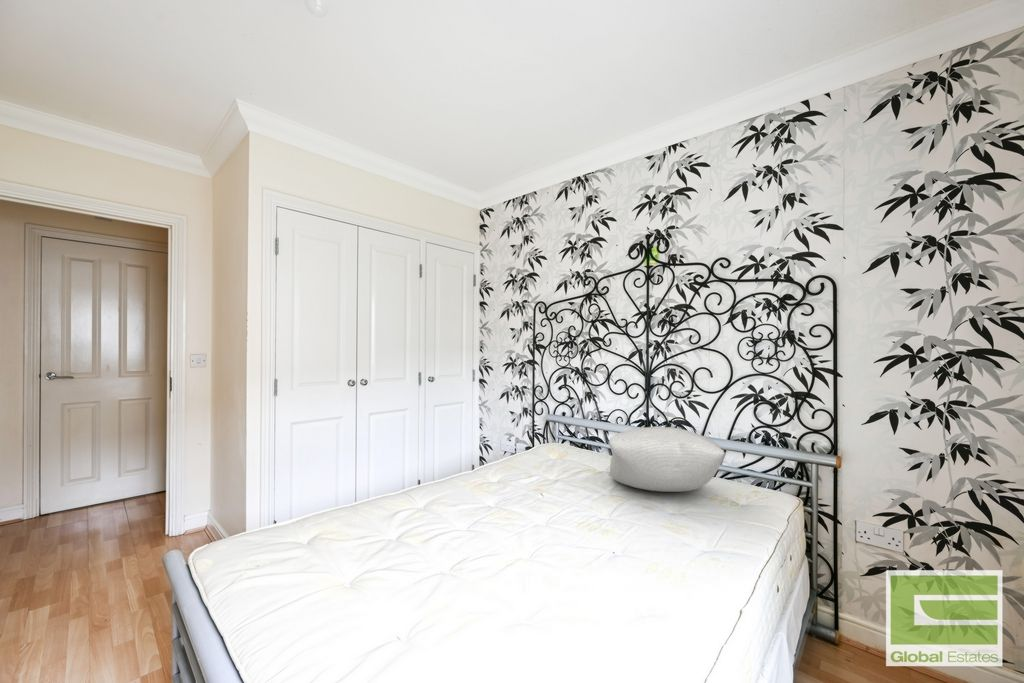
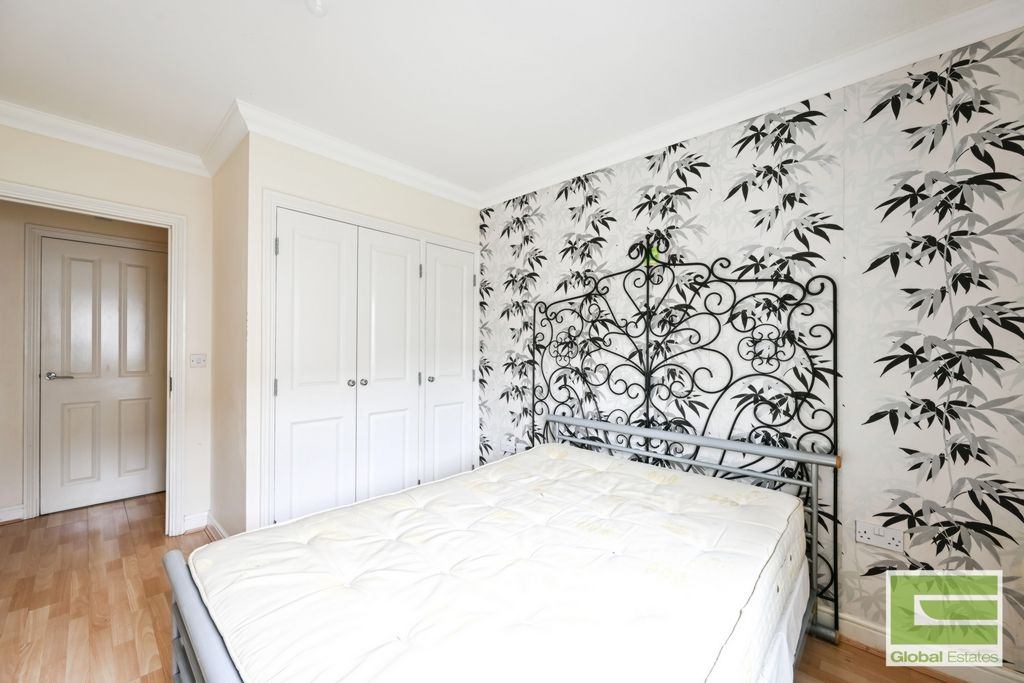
- pillow (660, 459)
